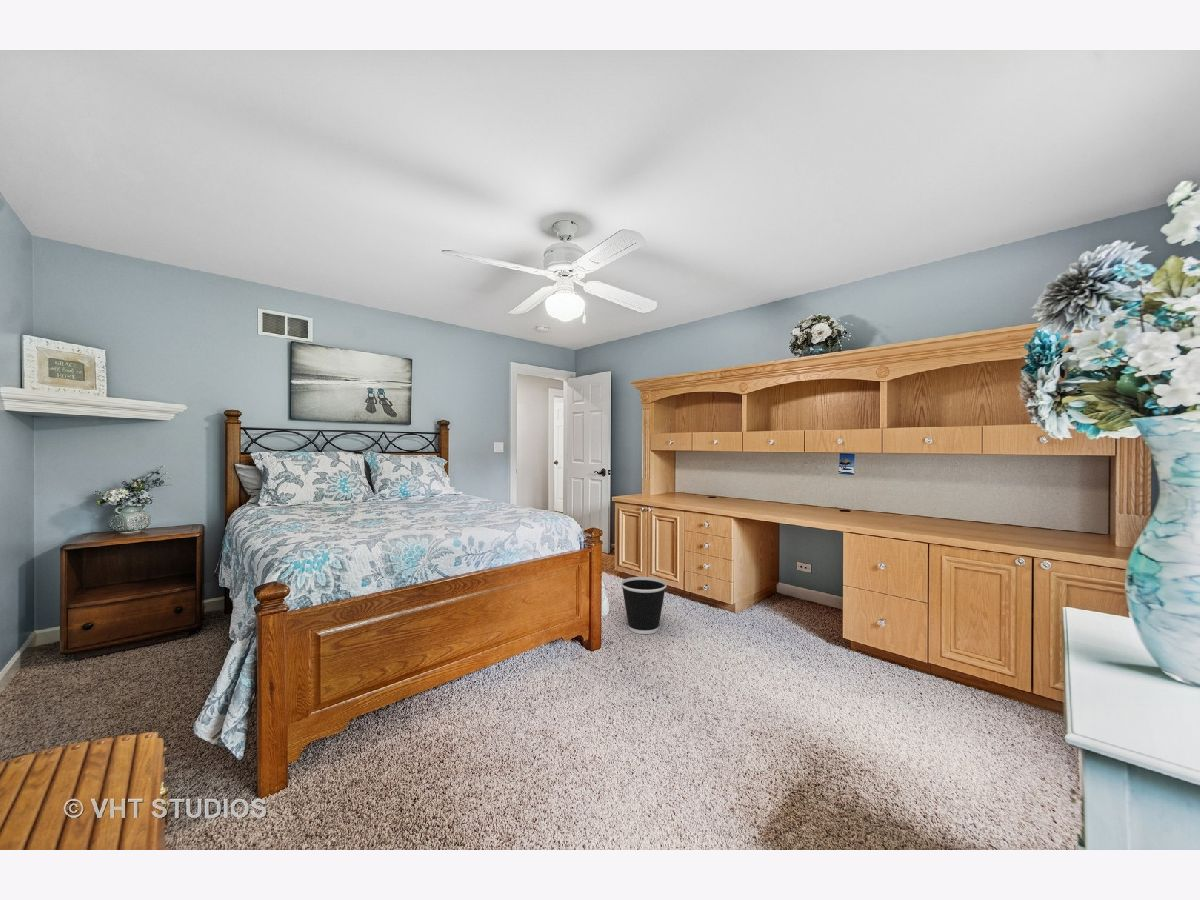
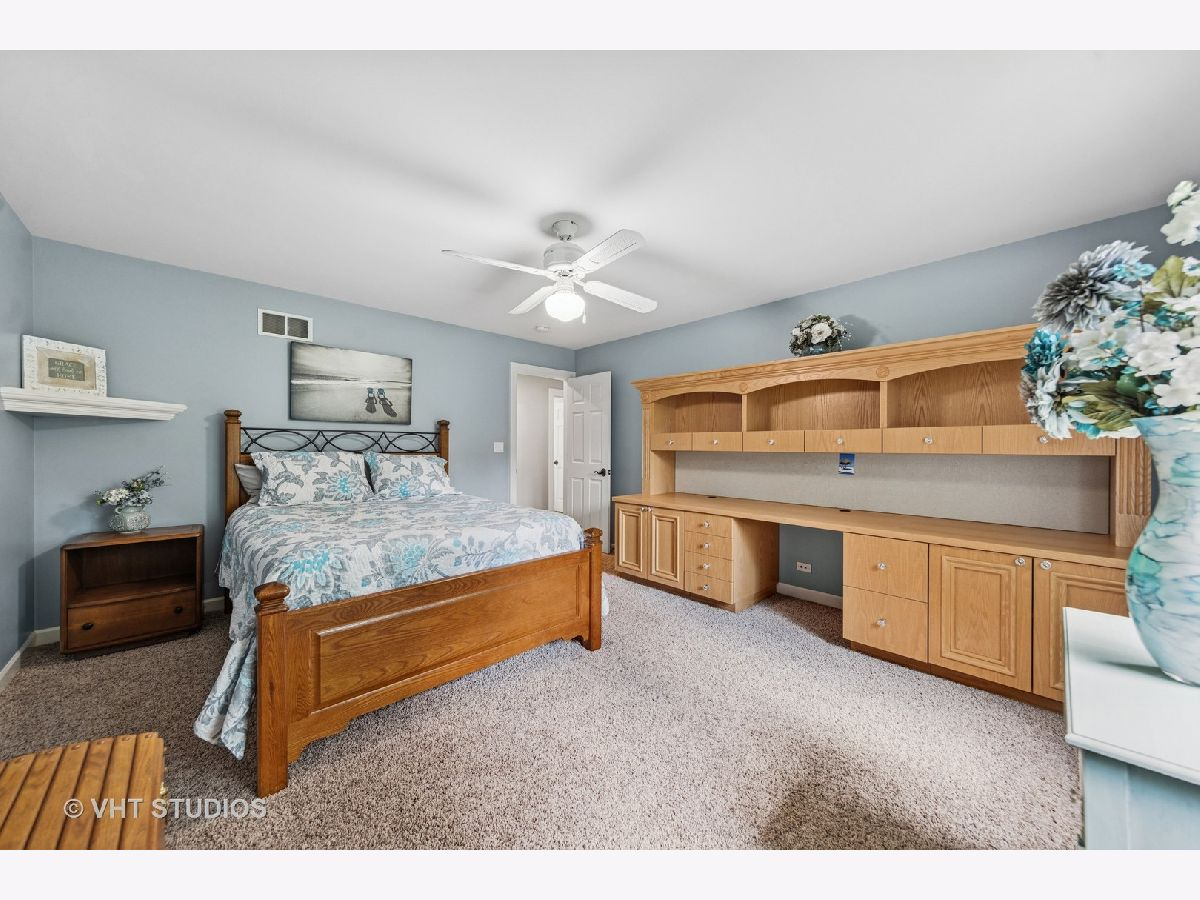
- wastebasket (643, 605)
